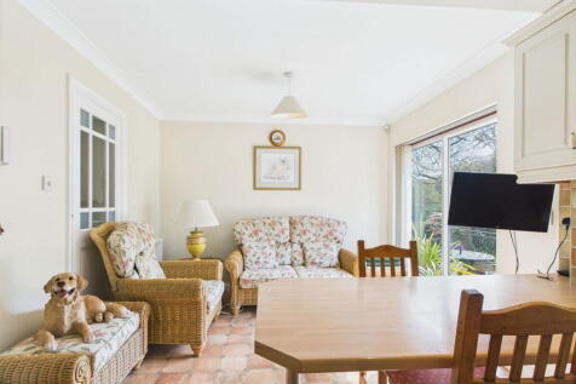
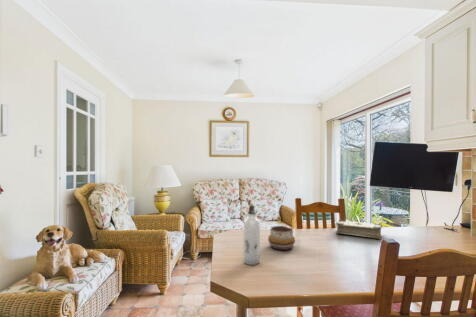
+ book (358, 228)
+ water bottle (251, 233)
+ decorative bowl (281, 237)
